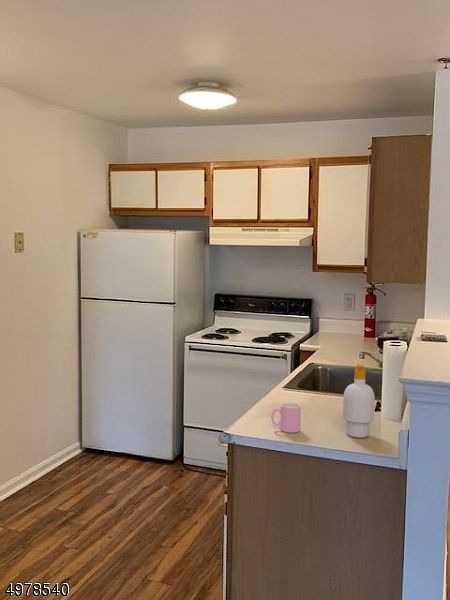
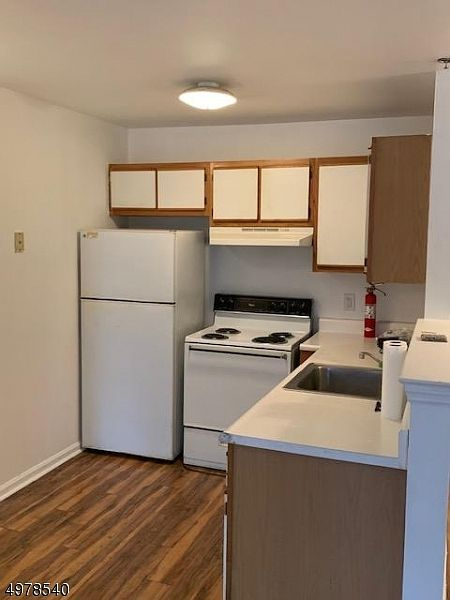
- soap bottle (358, 400)
- cup (285, 417)
